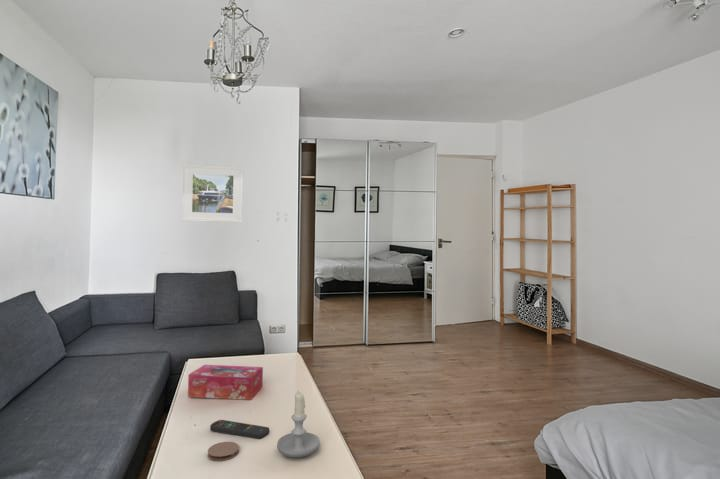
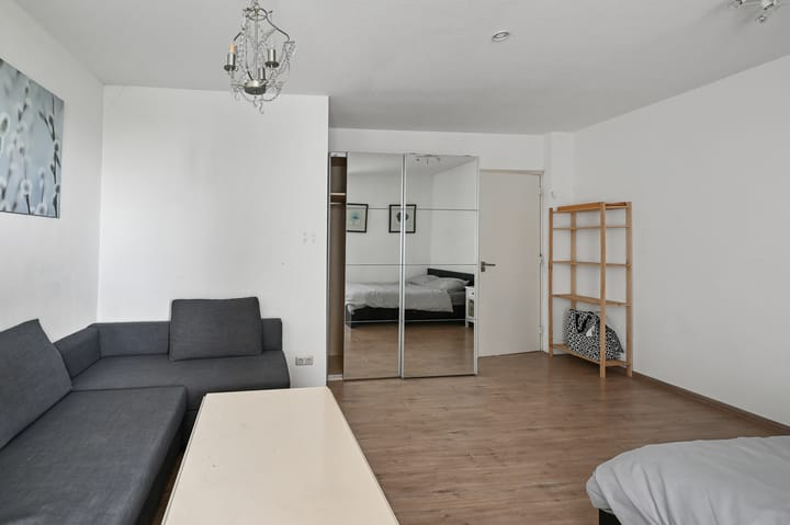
- remote control (239, 428)
- tissue box (226, 381)
- candle (299, 420)
- coaster (223, 450)
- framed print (213, 193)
